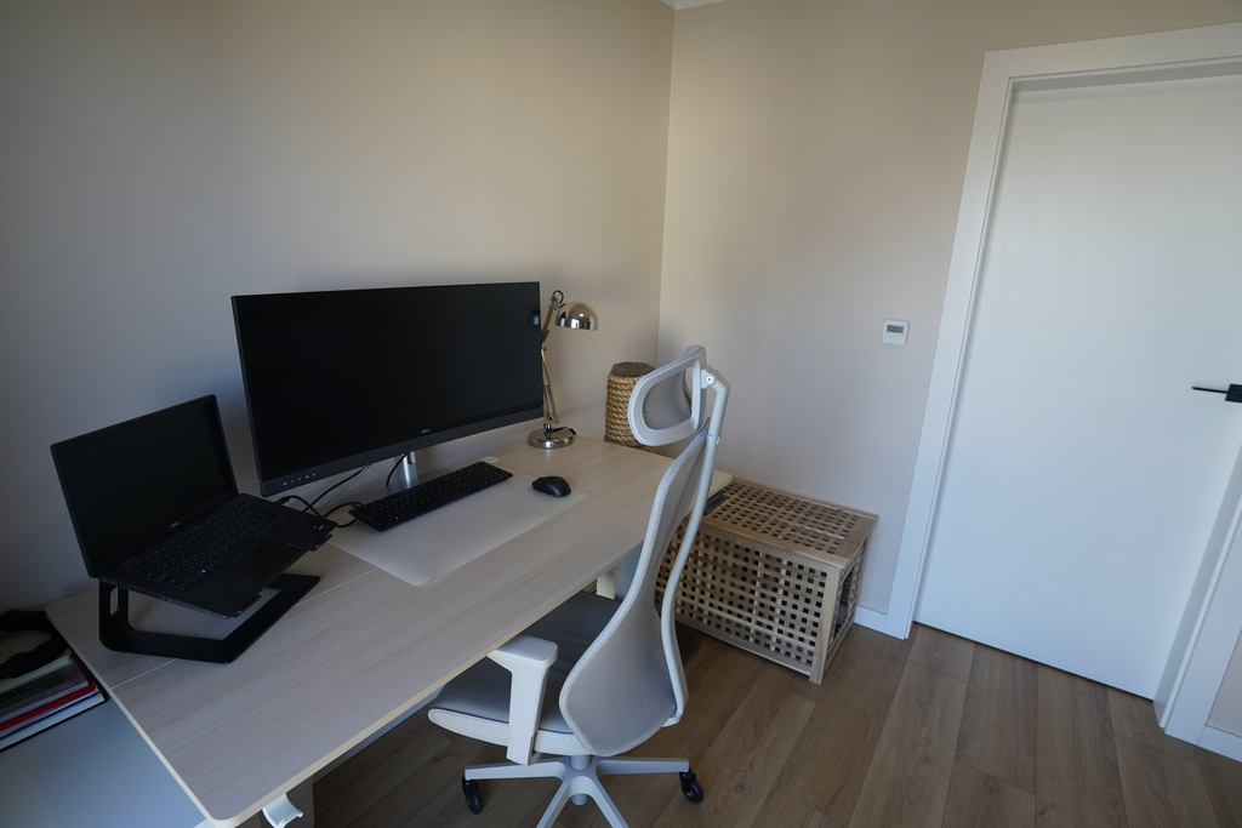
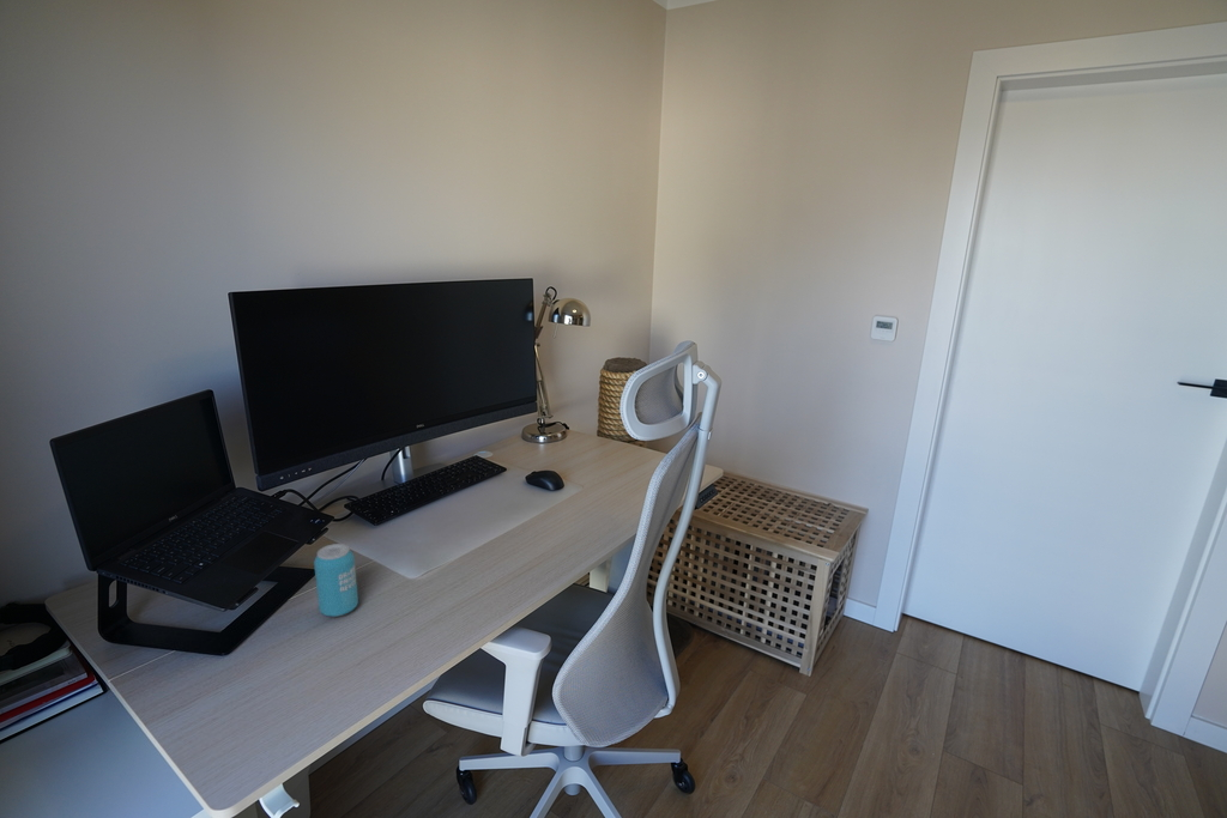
+ beverage can (336, 580)
